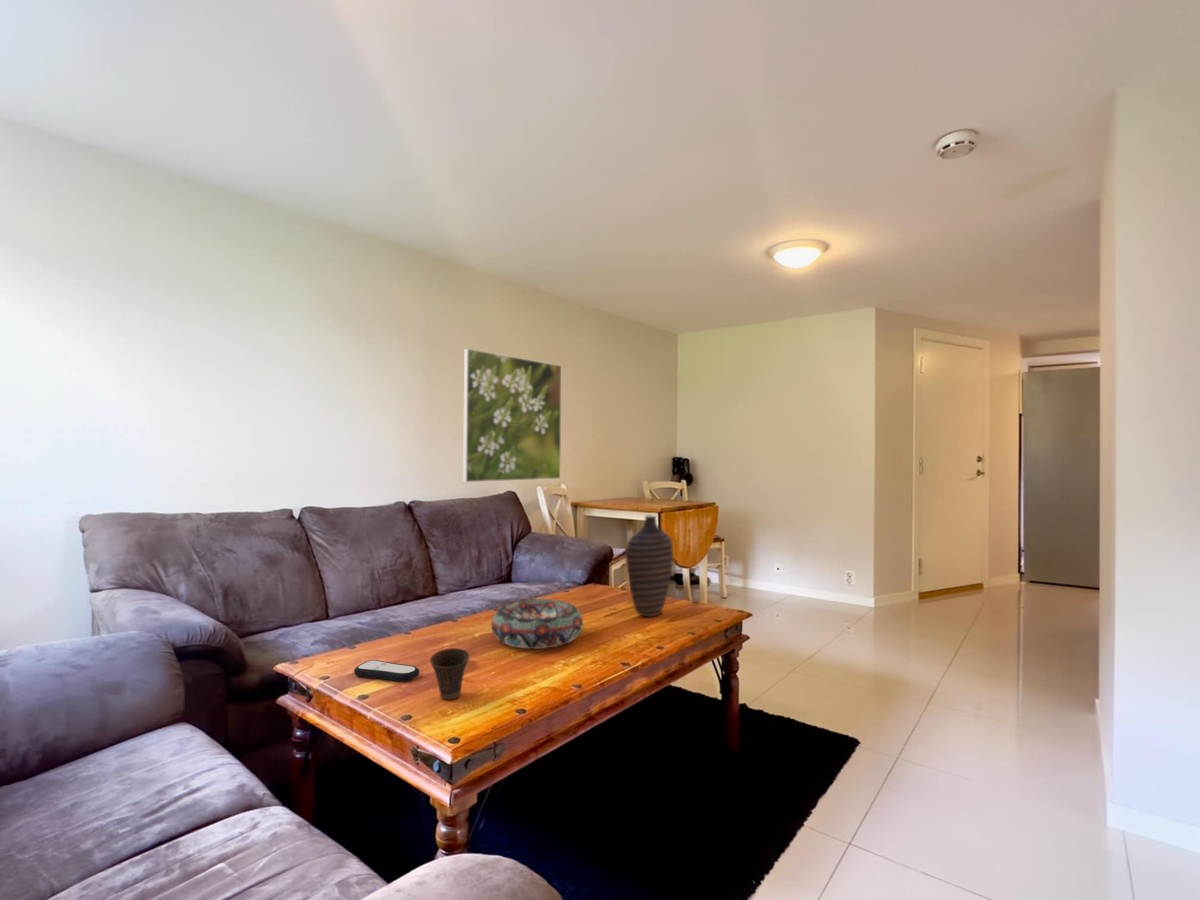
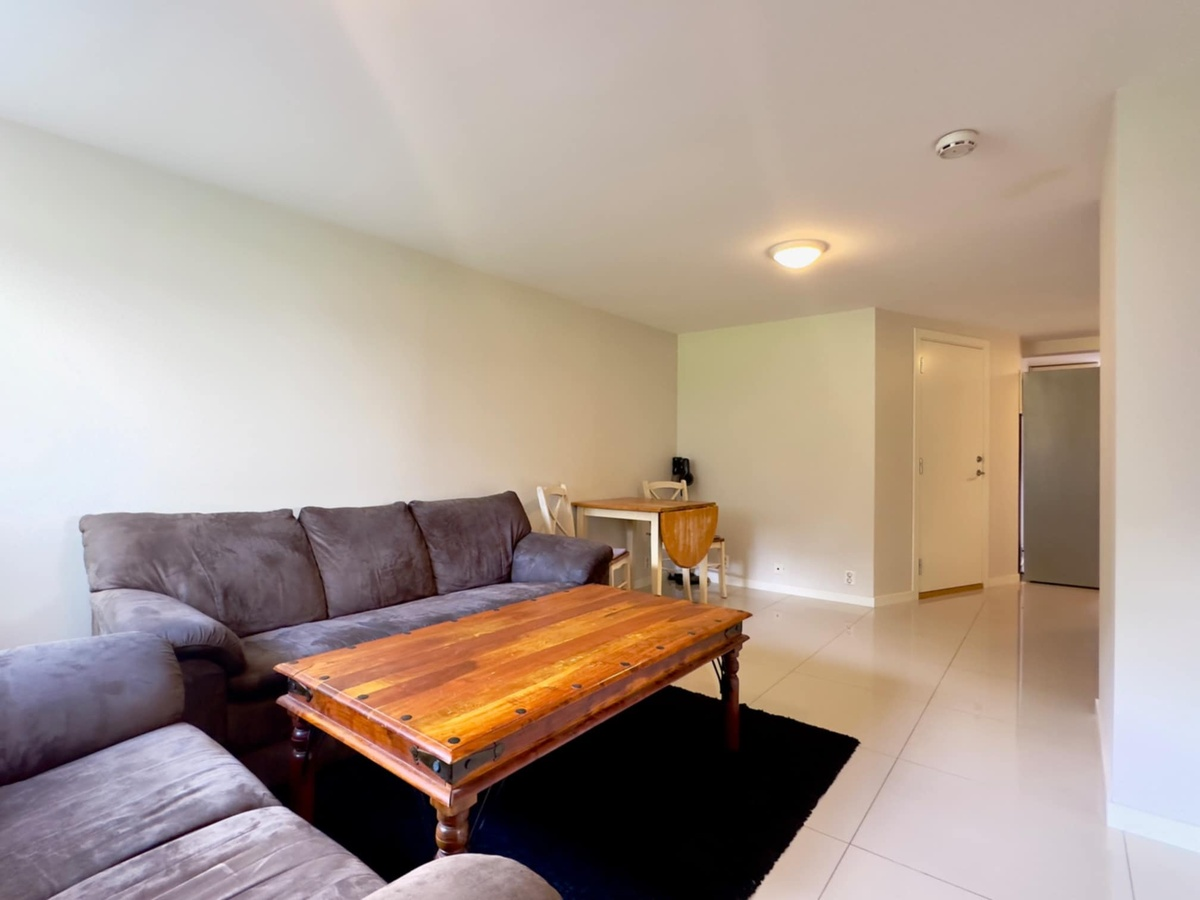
- remote control (387, 670)
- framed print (516, 419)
- cup (449, 676)
- decorative bowl (537, 623)
- decorative vase (649, 565)
